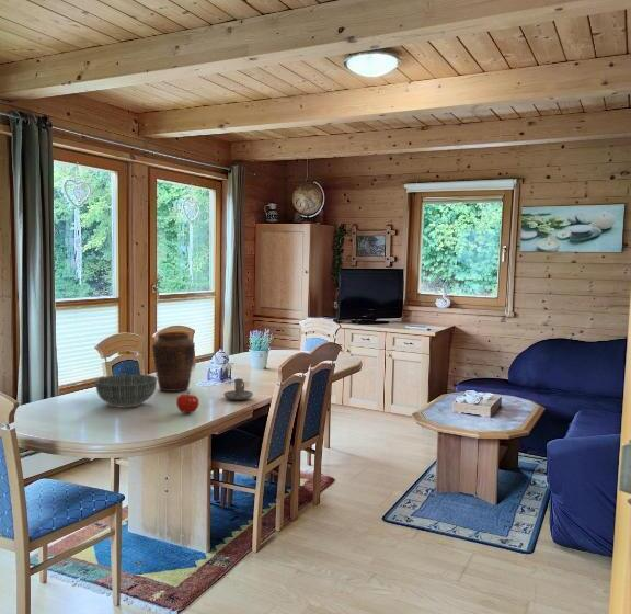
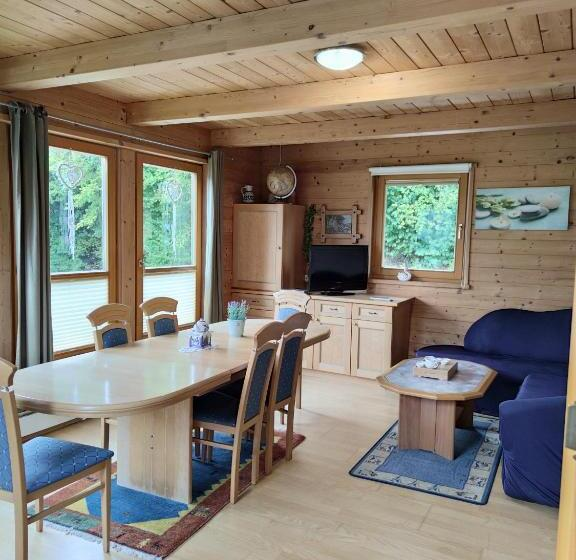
- bowl (126, 391)
- fruit (187, 402)
- candle holder (239, 388)
- vase (173, 361)
